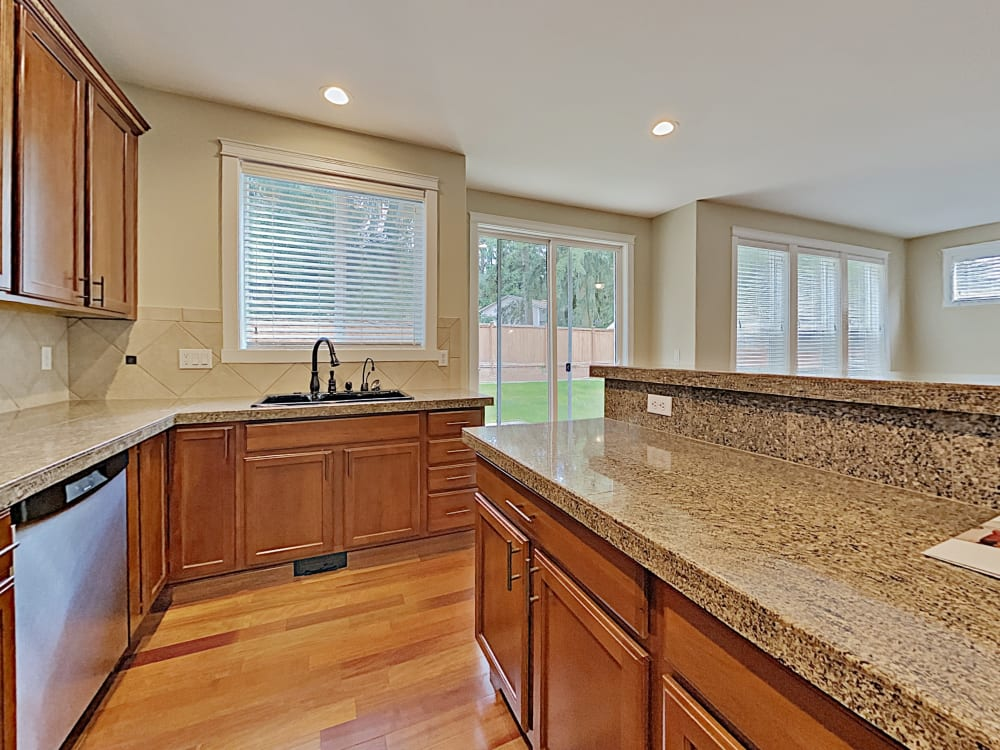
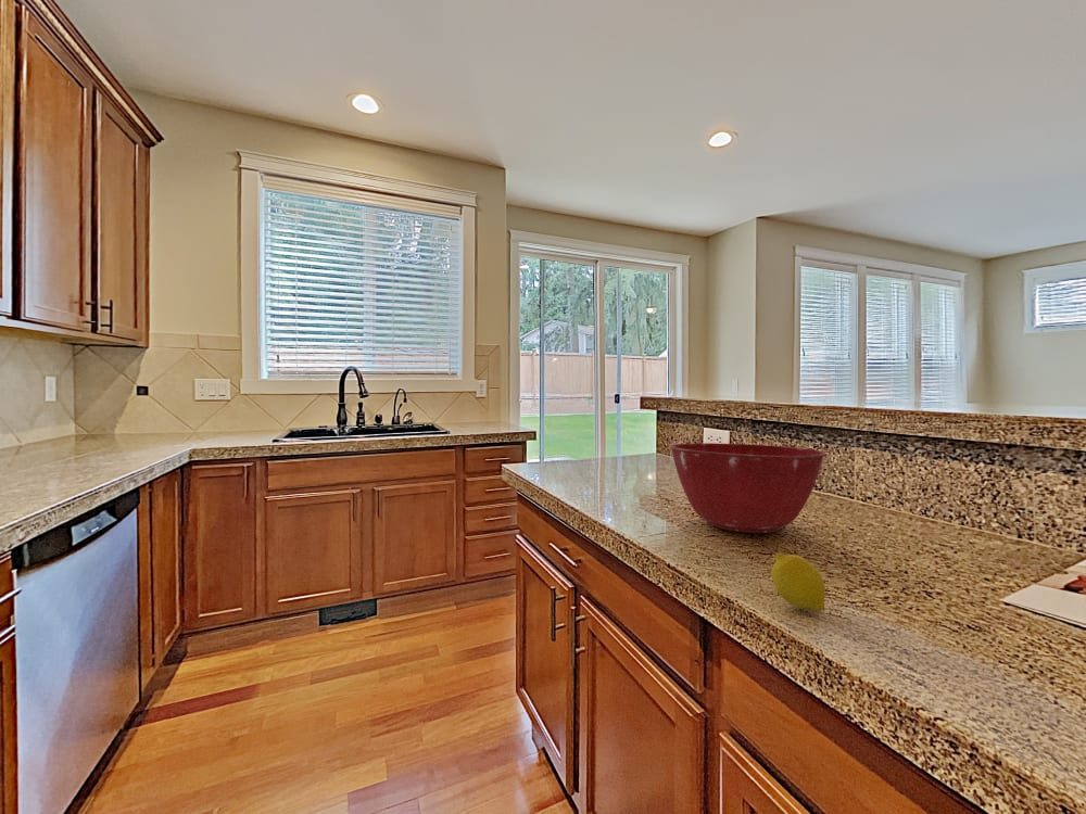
+ fruit (797, 581)
+ mixing bowl (743, 485)
